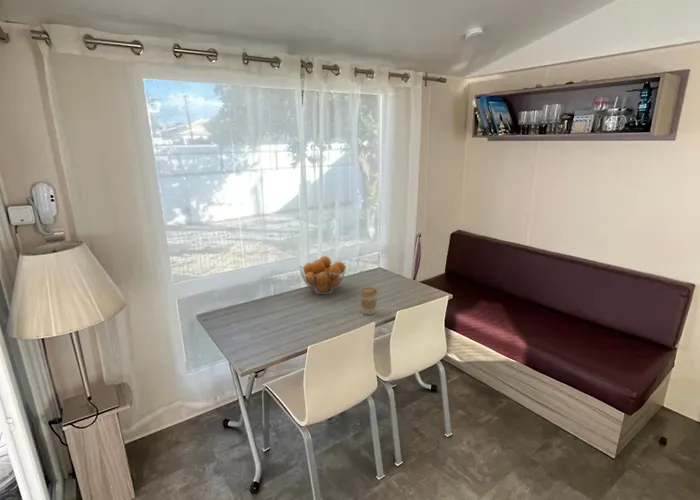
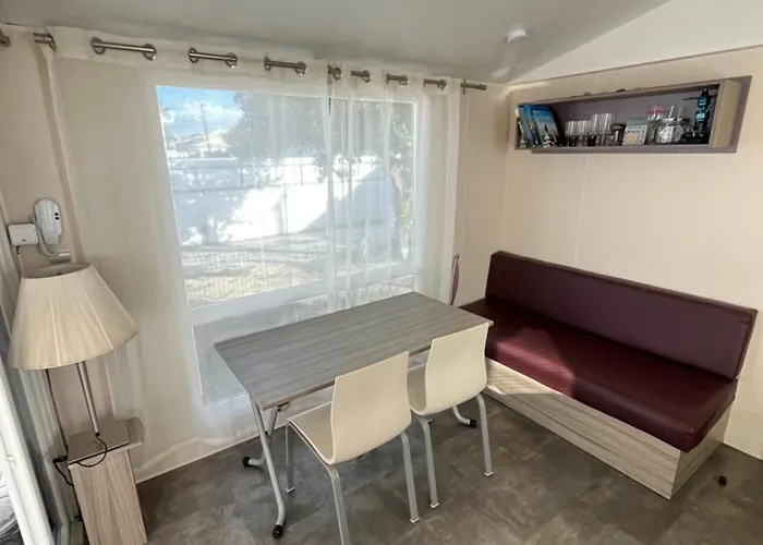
- coffee cup (368, 300)
- fruit basket (323, 274)
